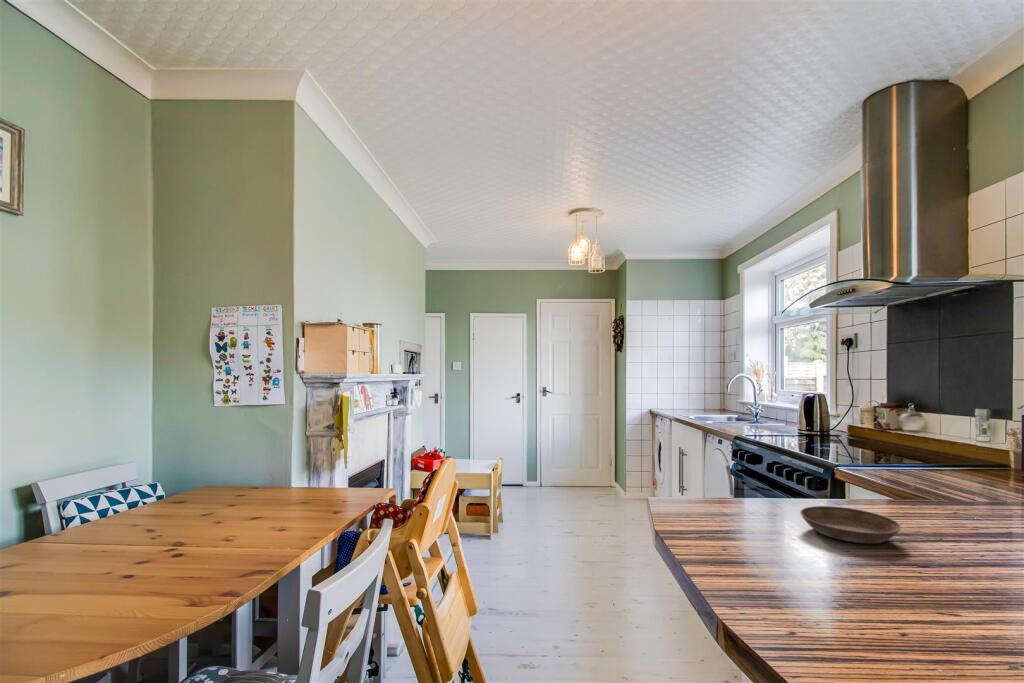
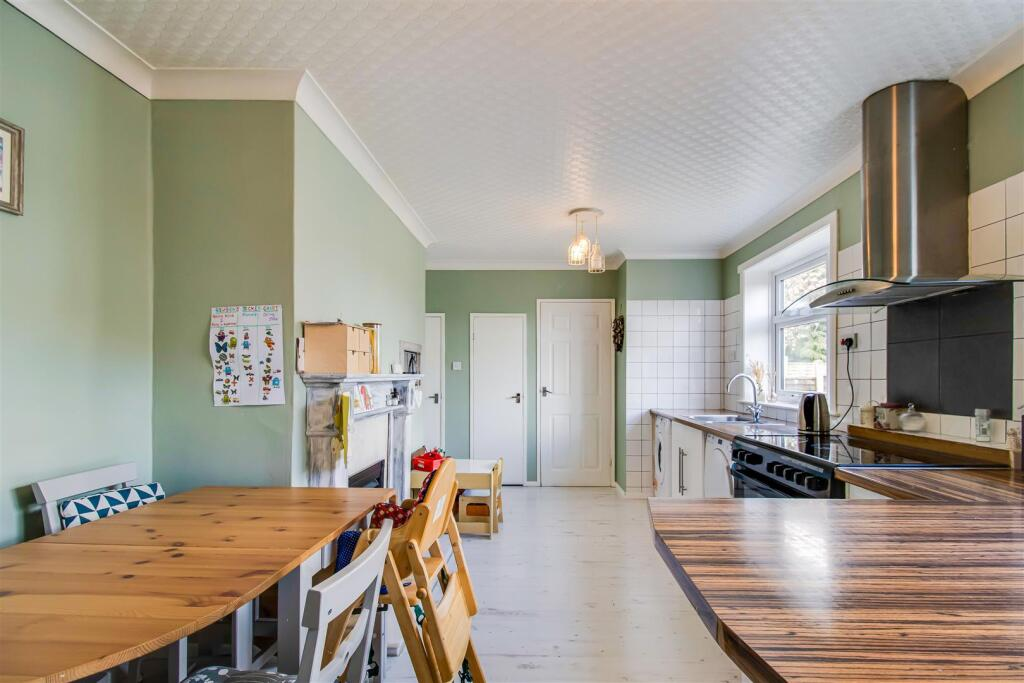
- saucer (848, 525)
